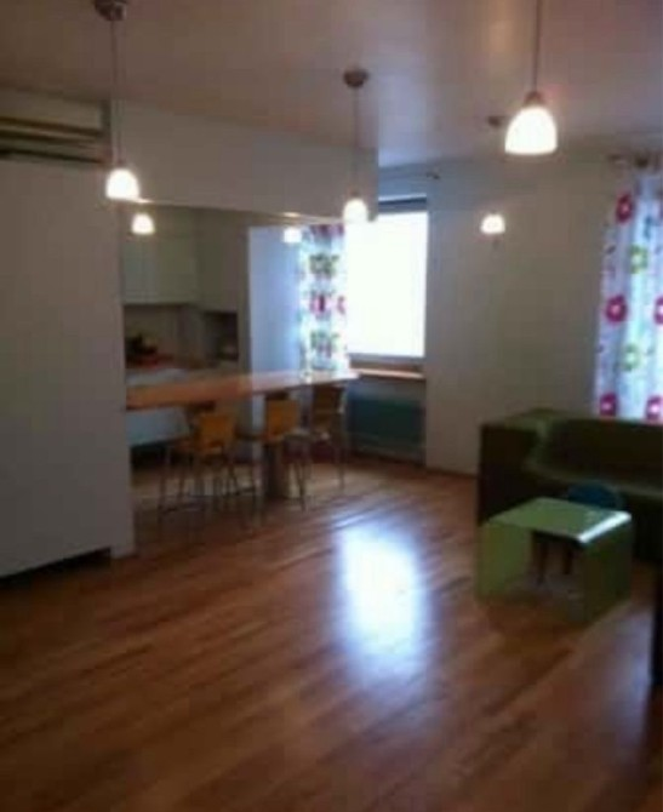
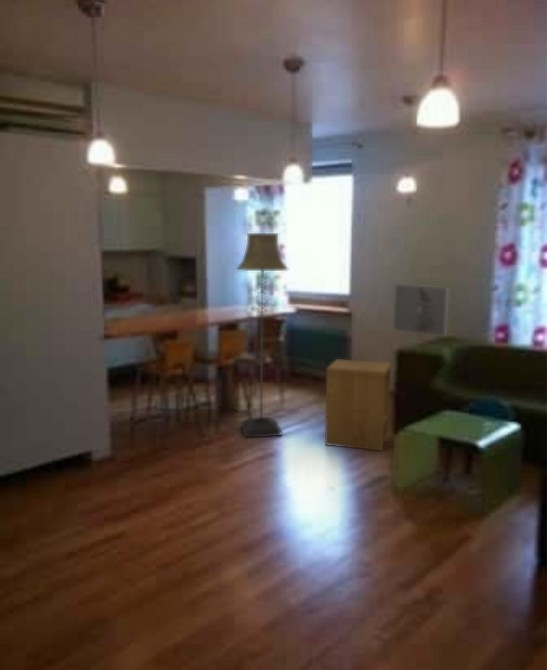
+ side table (358, 403)
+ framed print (420, 309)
+ floor lamp (262, 334)
